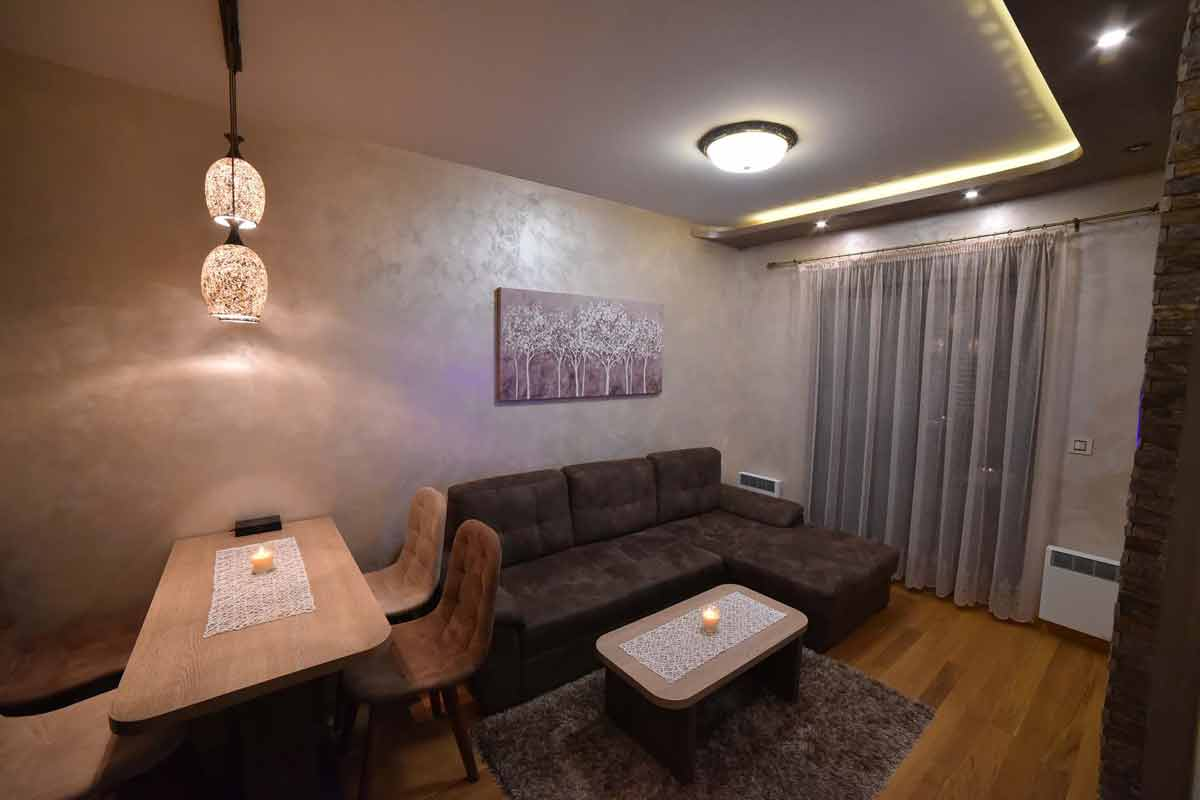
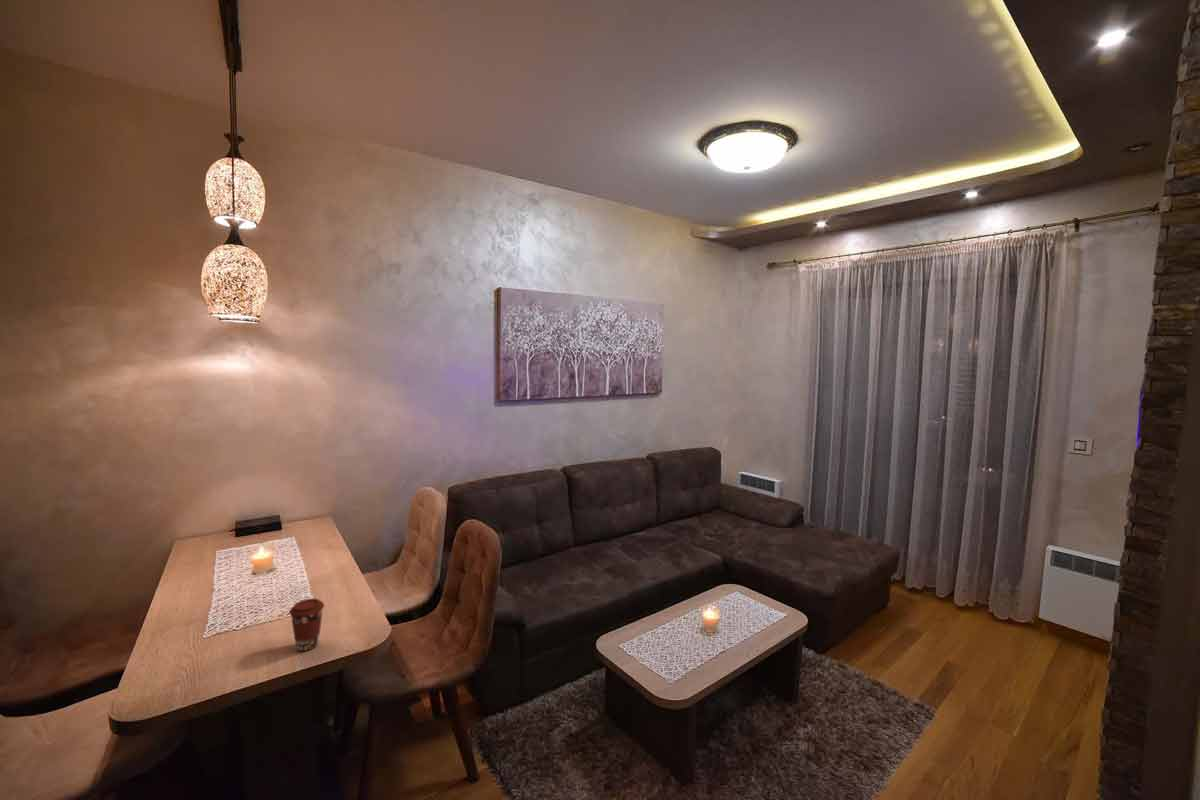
+ coffee cup (307, 624)
